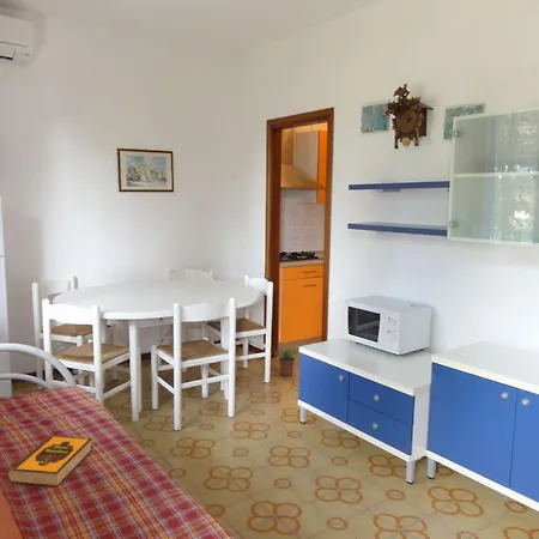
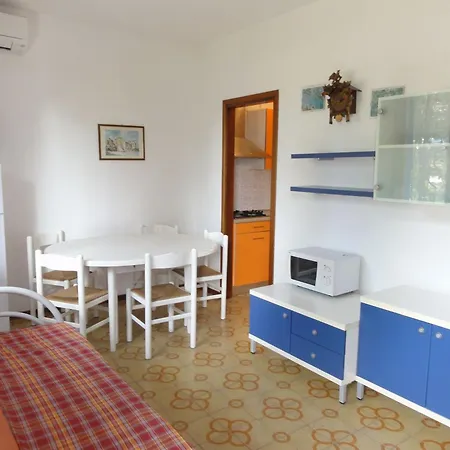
- potted plant (285, 362)
- hardback book (52, 459)
